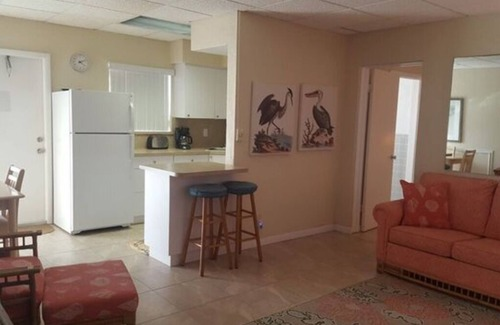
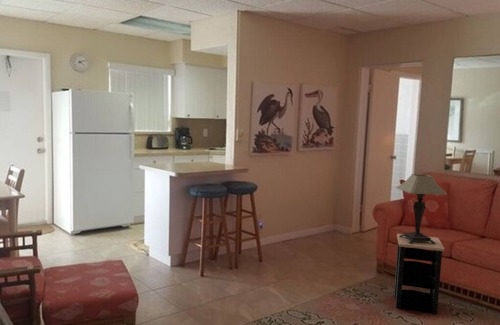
+ table lamp (419, 207)
+ side table (416, 272)
